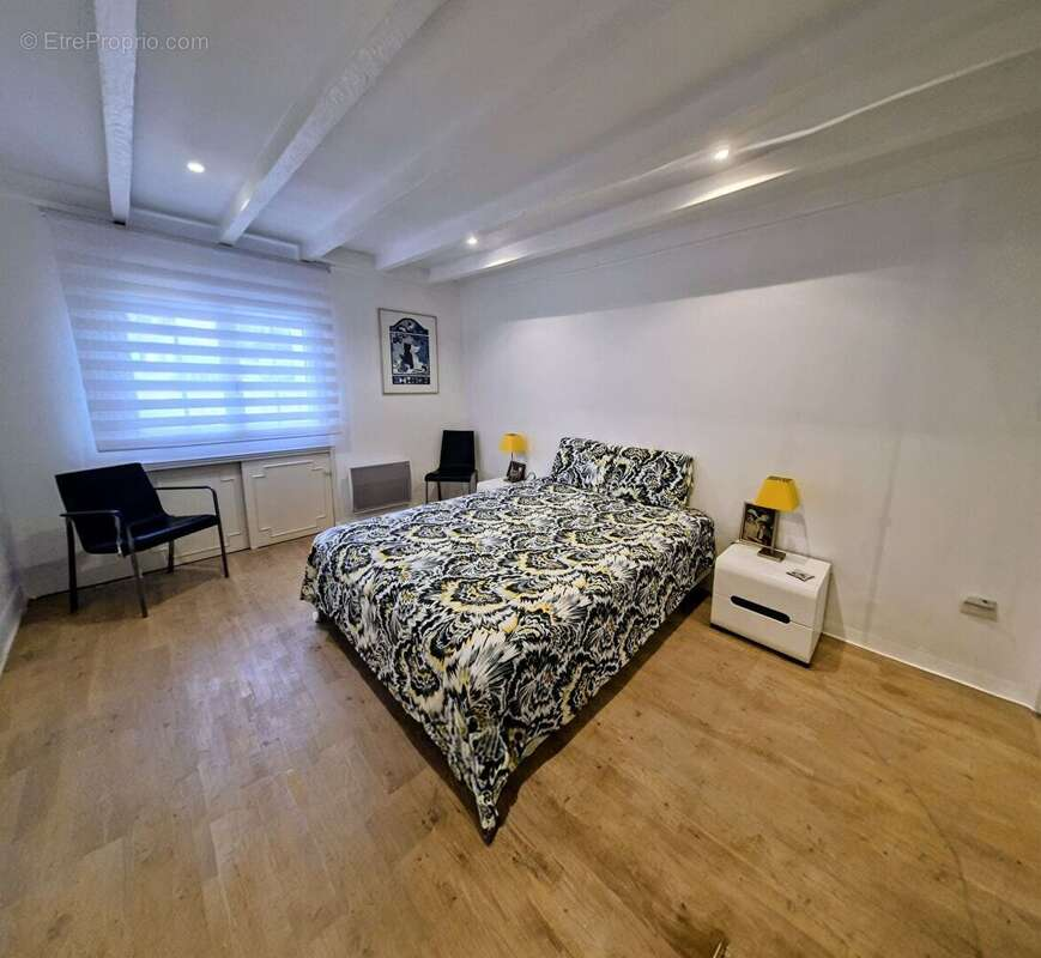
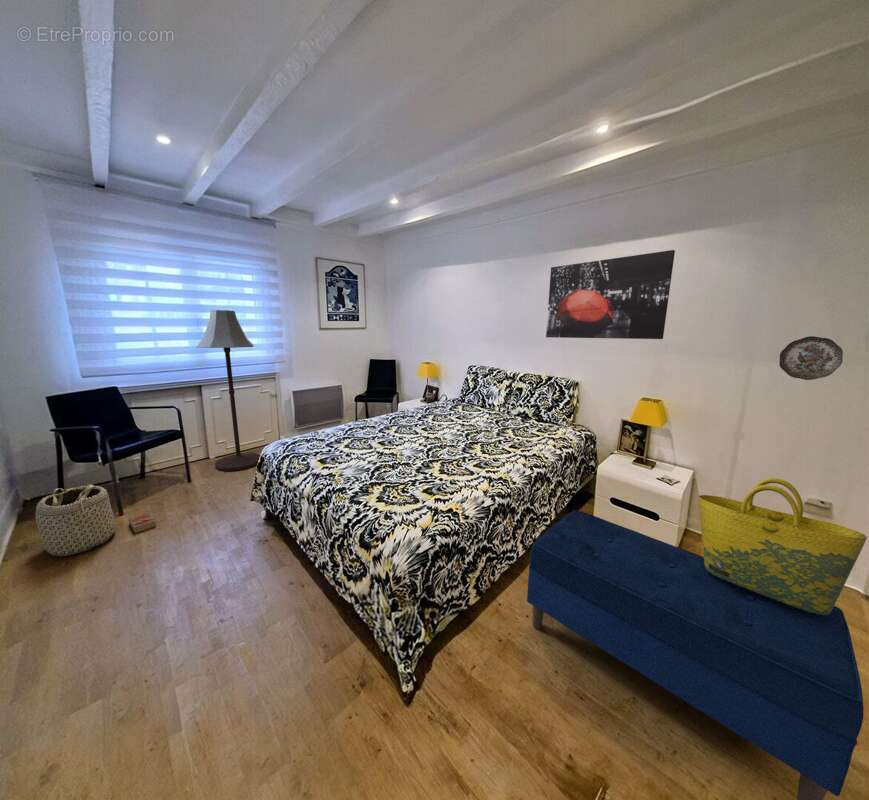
+ bench (659, 619)
+ basket (77, 516)
+ decorative plate (809, 358)
+ book (142, 522)
+ floor lamp (231, 390)
+ tote bag (772, 540)
+ wall art (601, 299)
